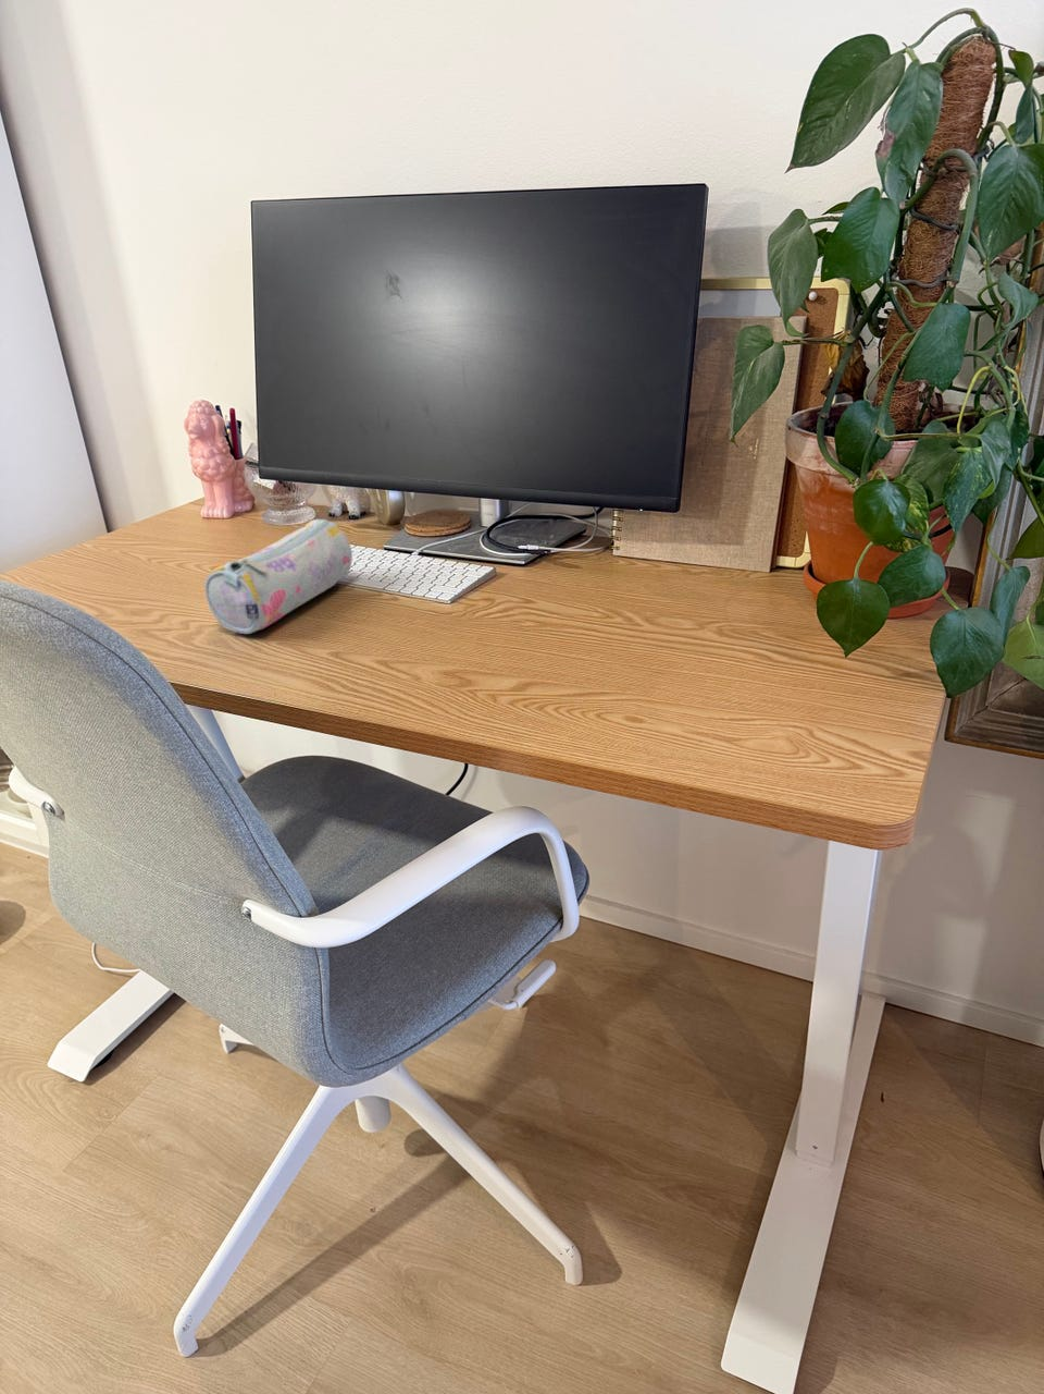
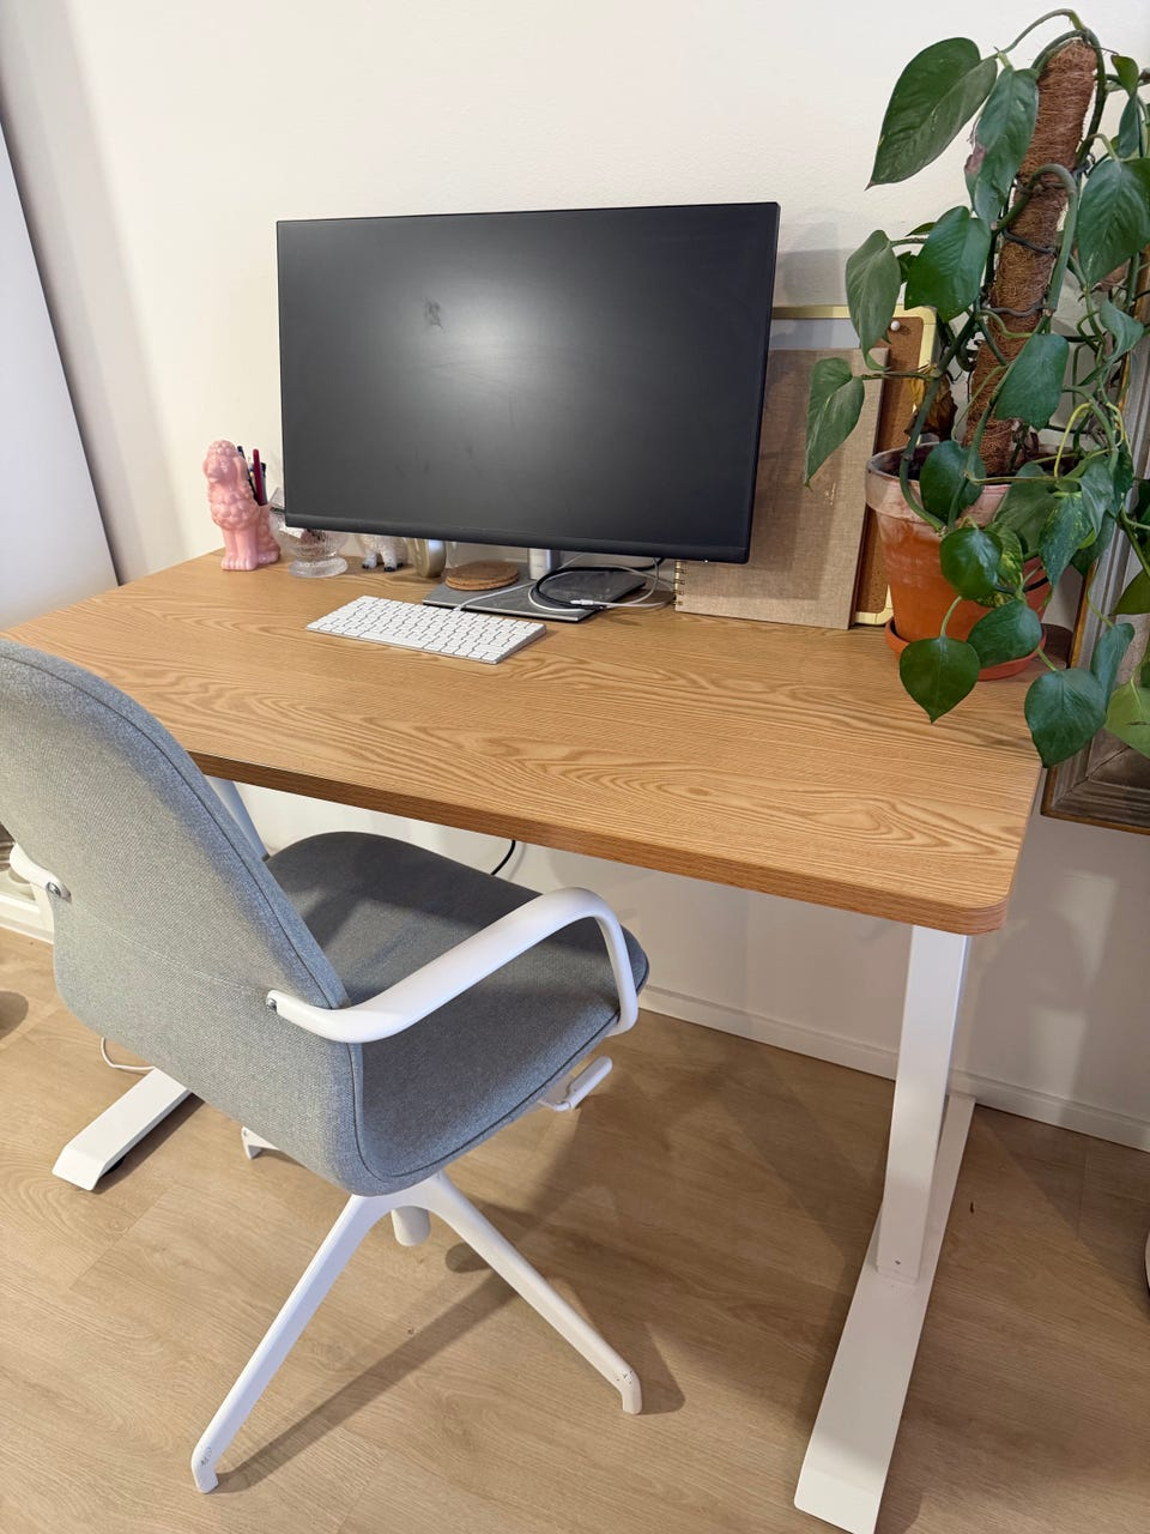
- pencil case (281, 573)
